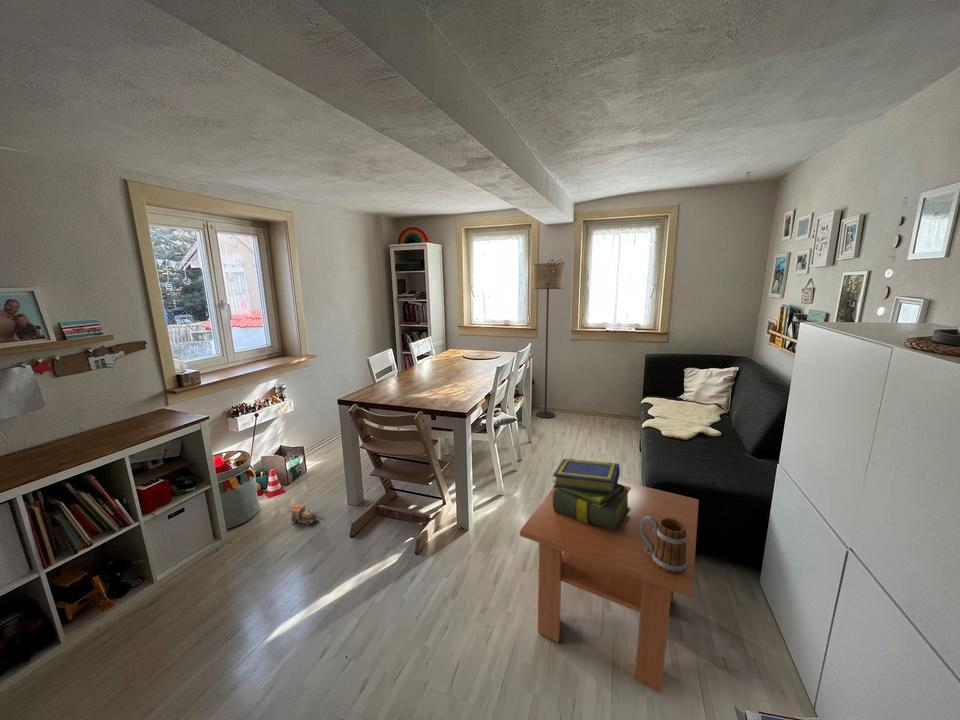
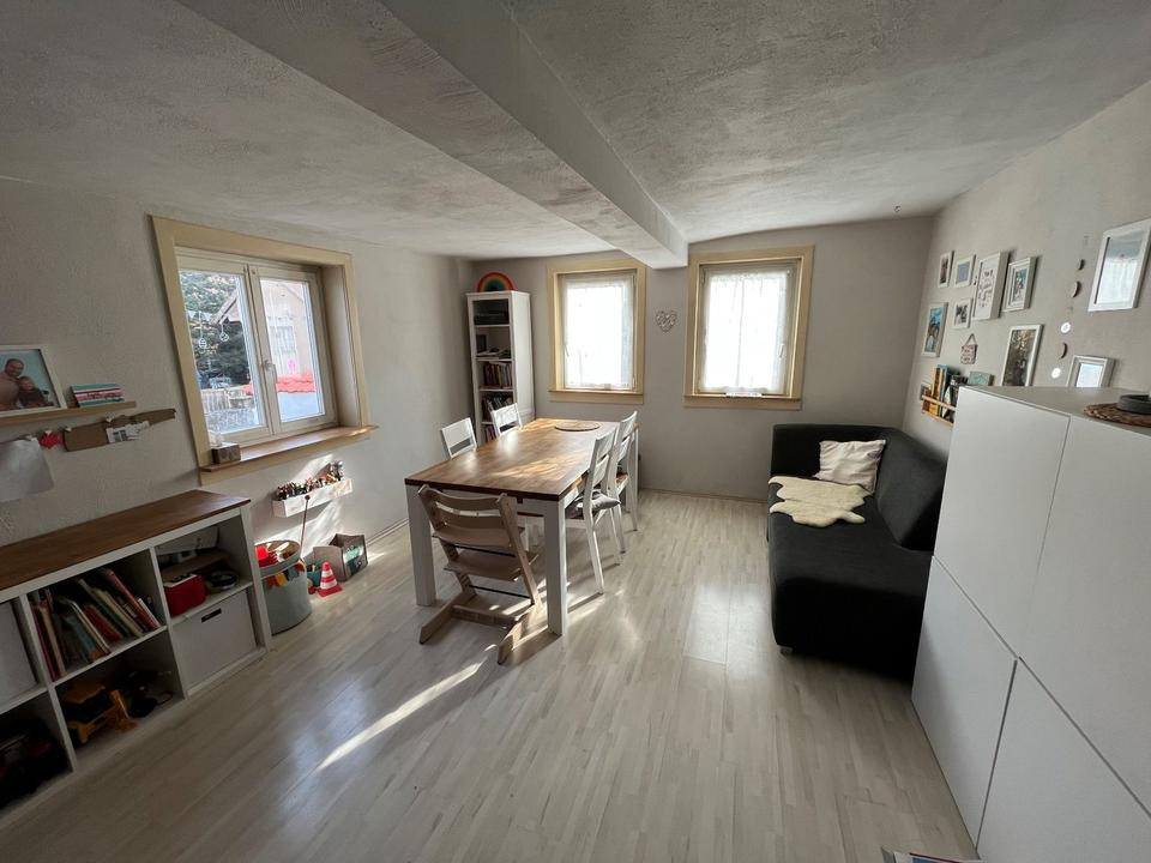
- toy train (303, 514)
- mug (663, 541)
- stack of books (588, 489)
- coffee table (611, 566)
- floor lamp (546, 342)
